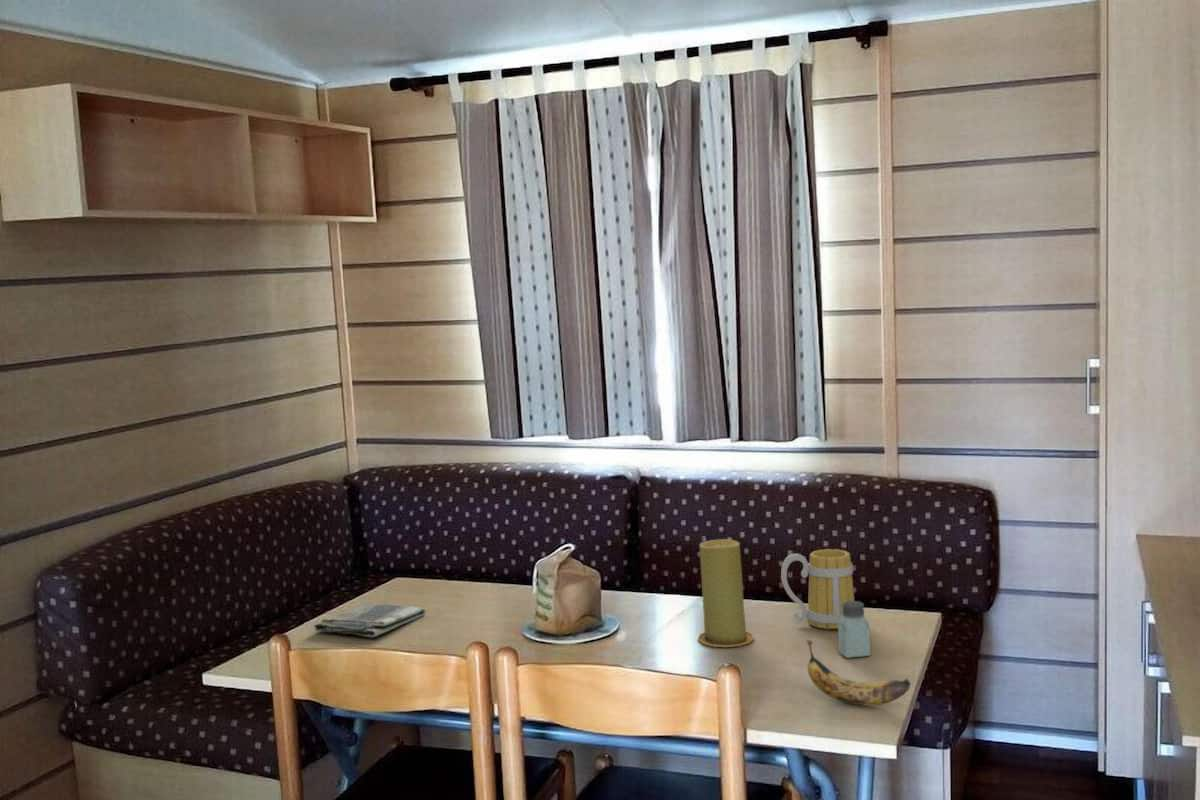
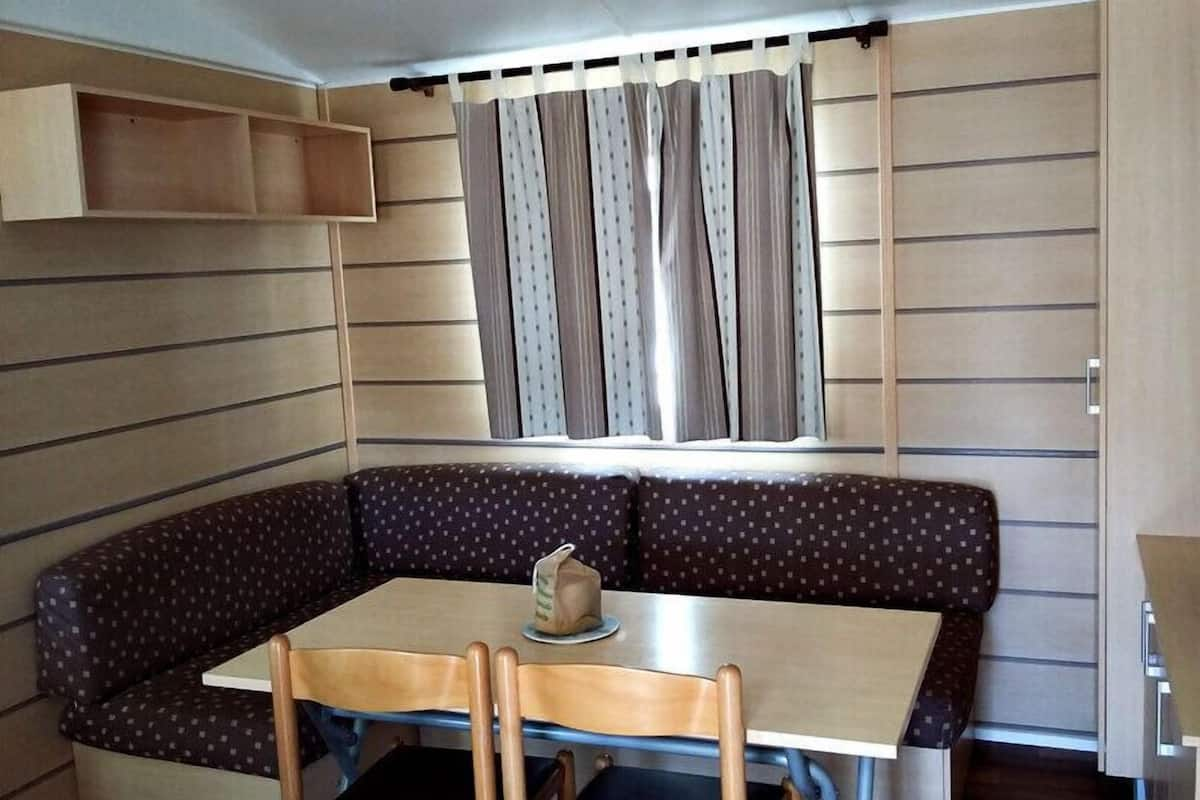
- mug (822, 587)
- dish towel (369, 617)
- candle (723, 590)
- banana (856, 681)
- saltshaker (853, 628)
